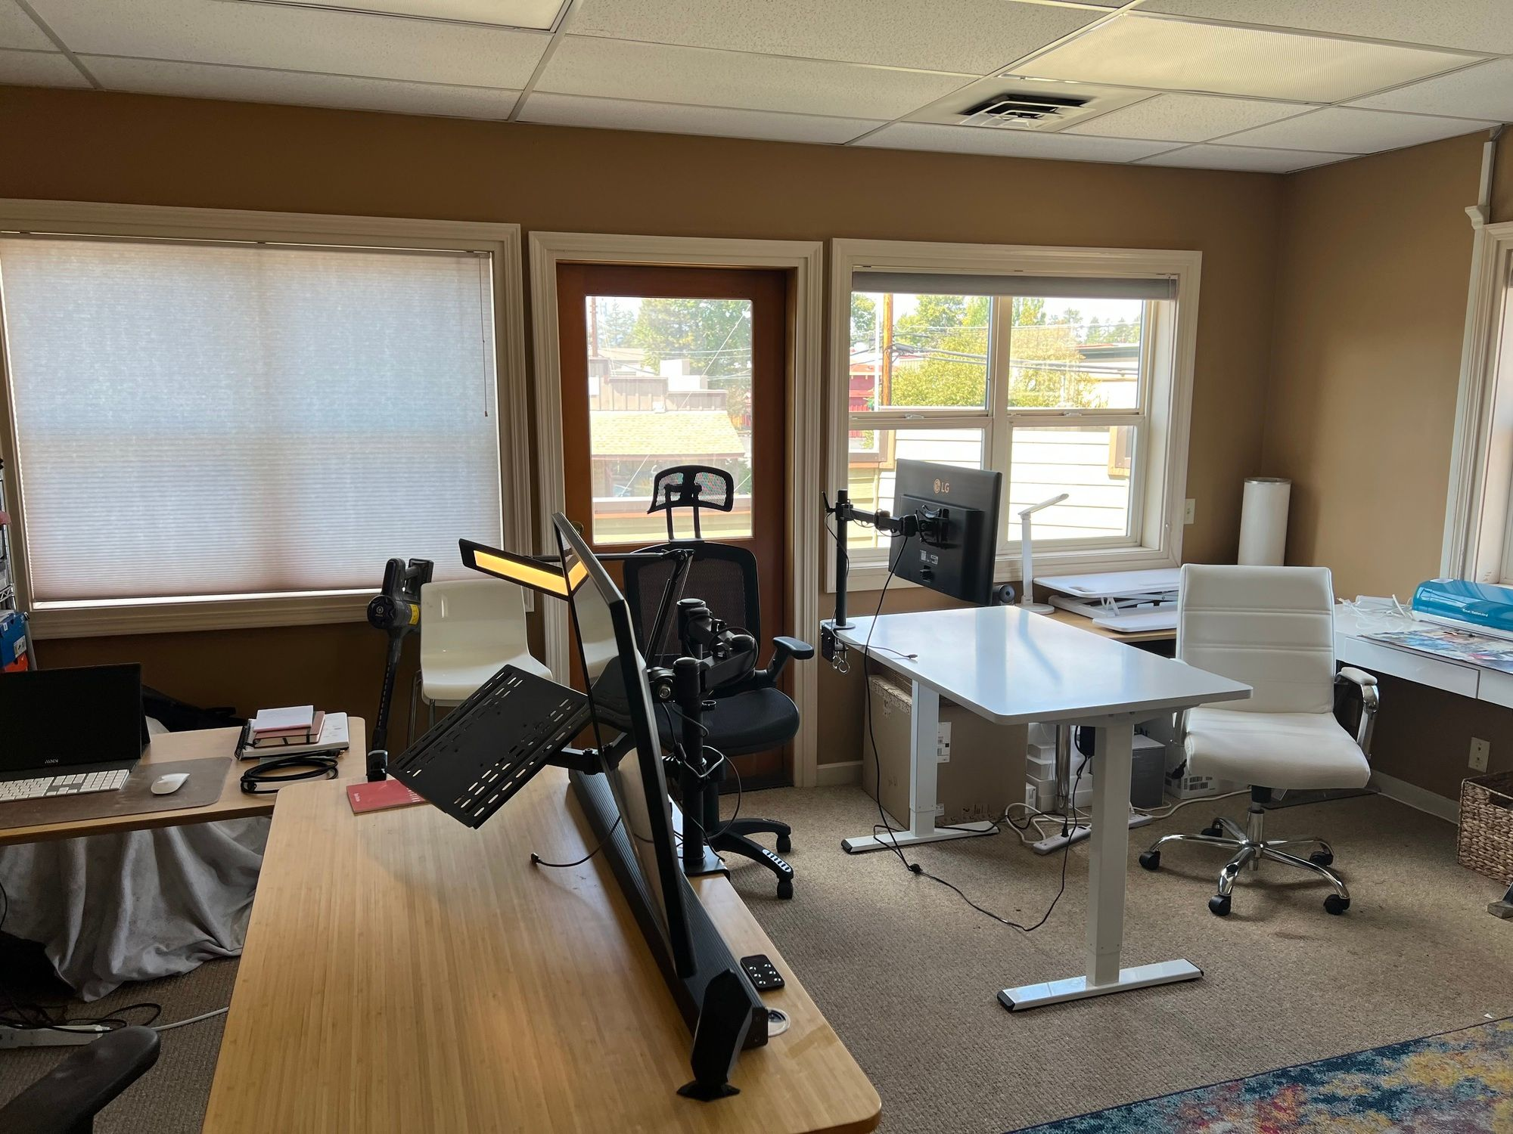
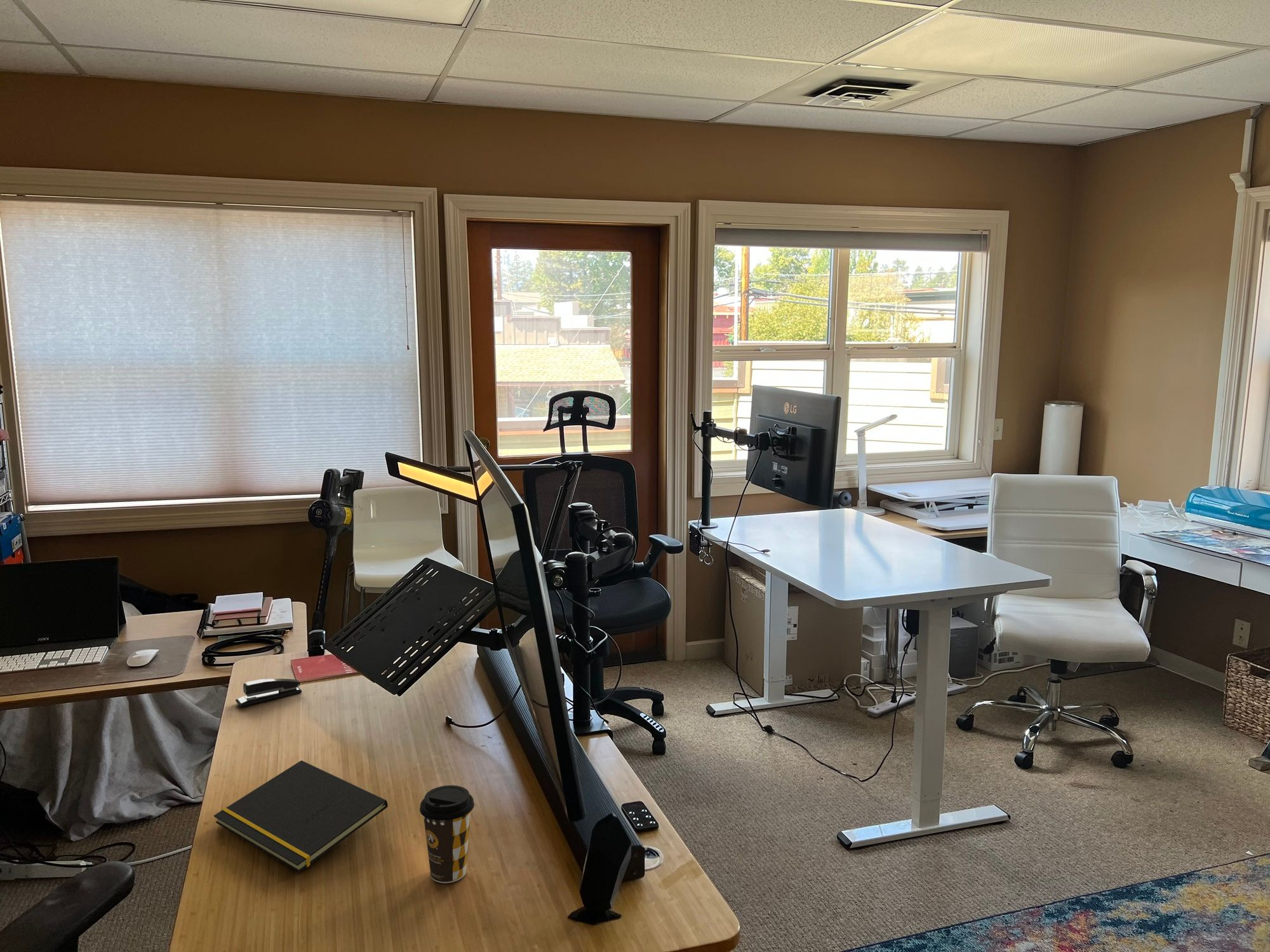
+ notepad (300, 811)
+ coffee cup (448, 834)
+ stapler (269, 688)
